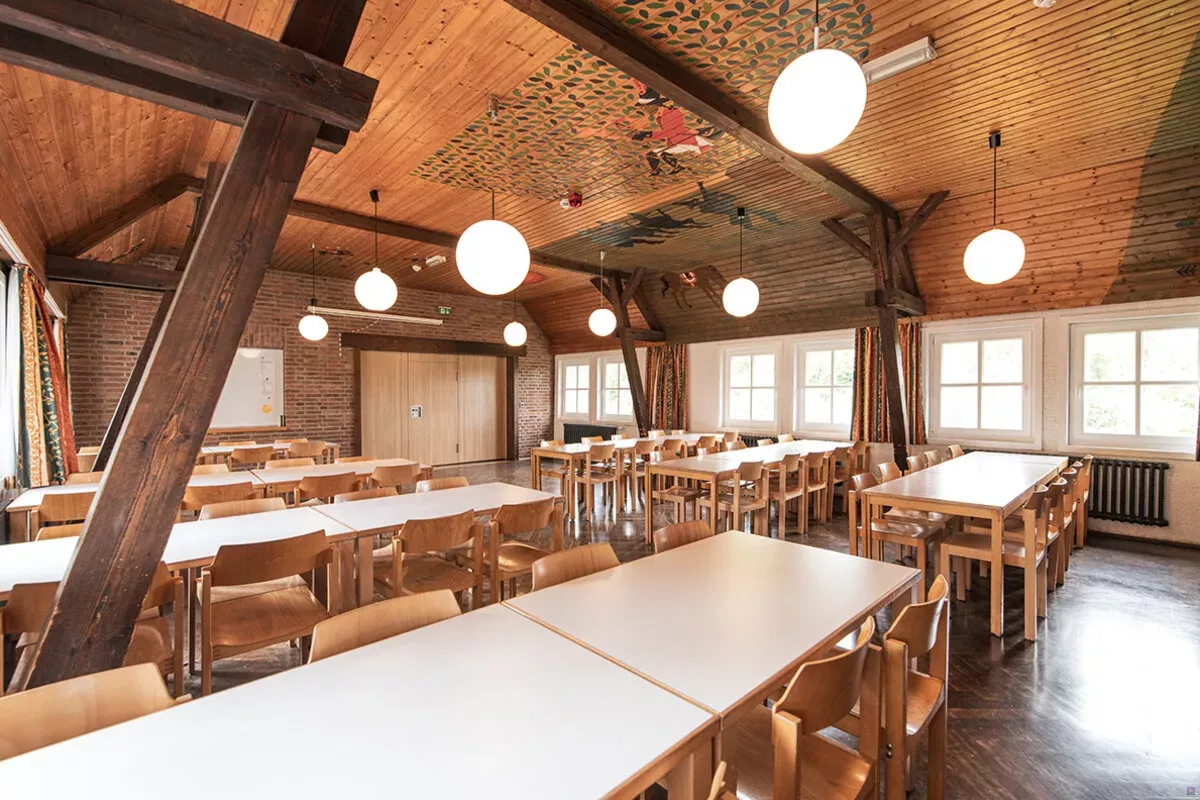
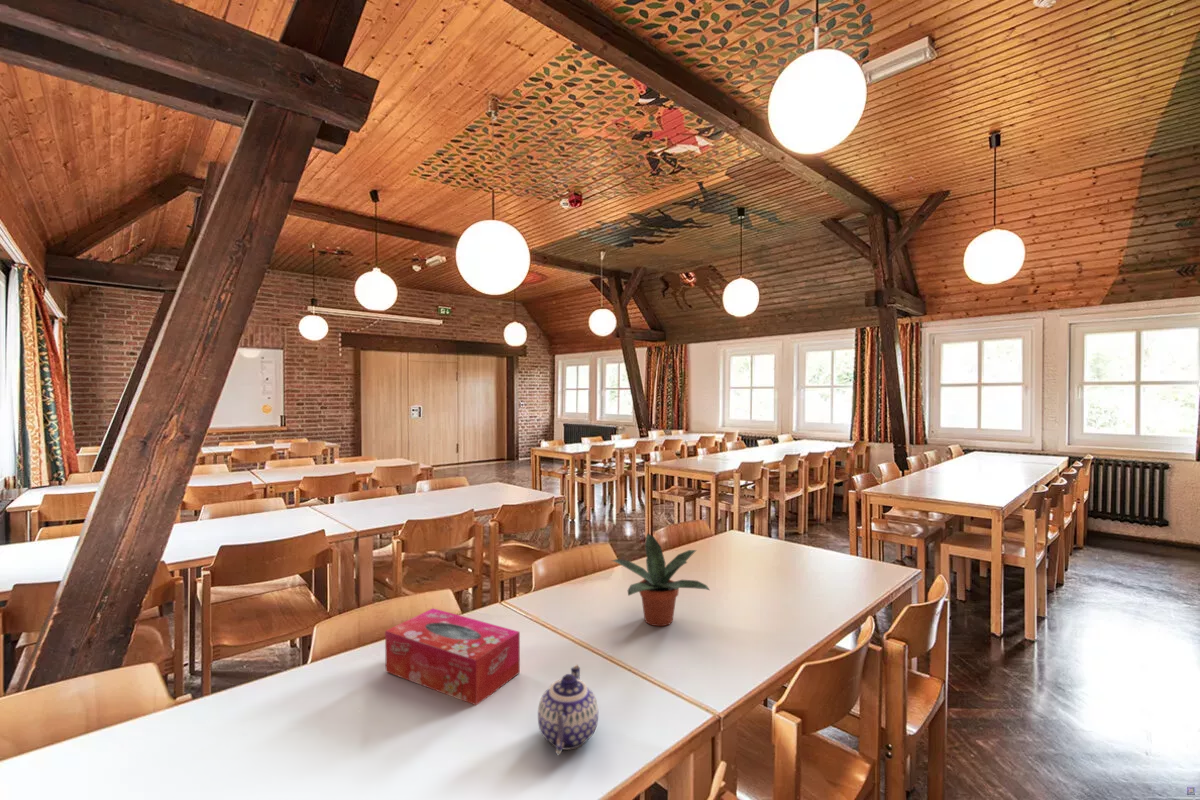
+ tissue box (452, 651)
+ teapot (568, 705)
+ potted plant (658, 580)
